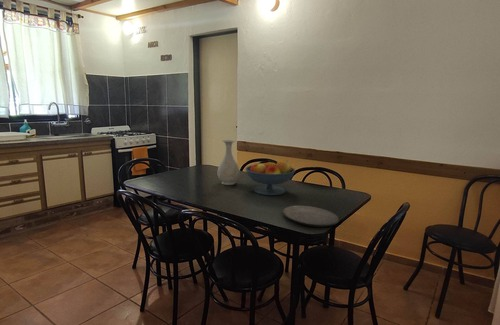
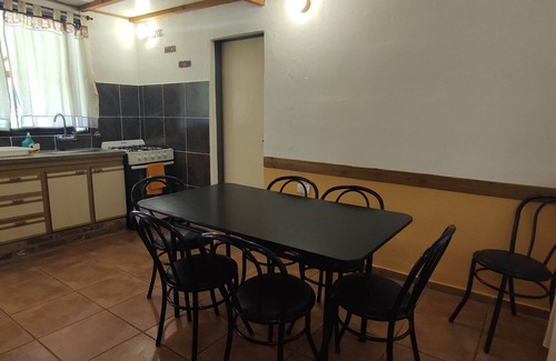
- fruit bowl (269, 176)
- plate (310, 215)
- vase (228, 162)
